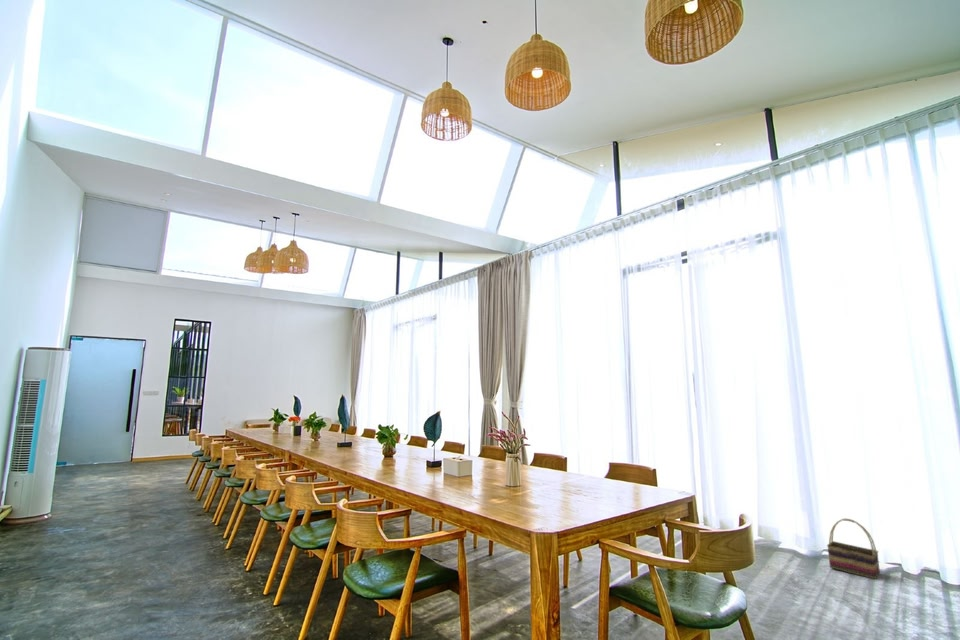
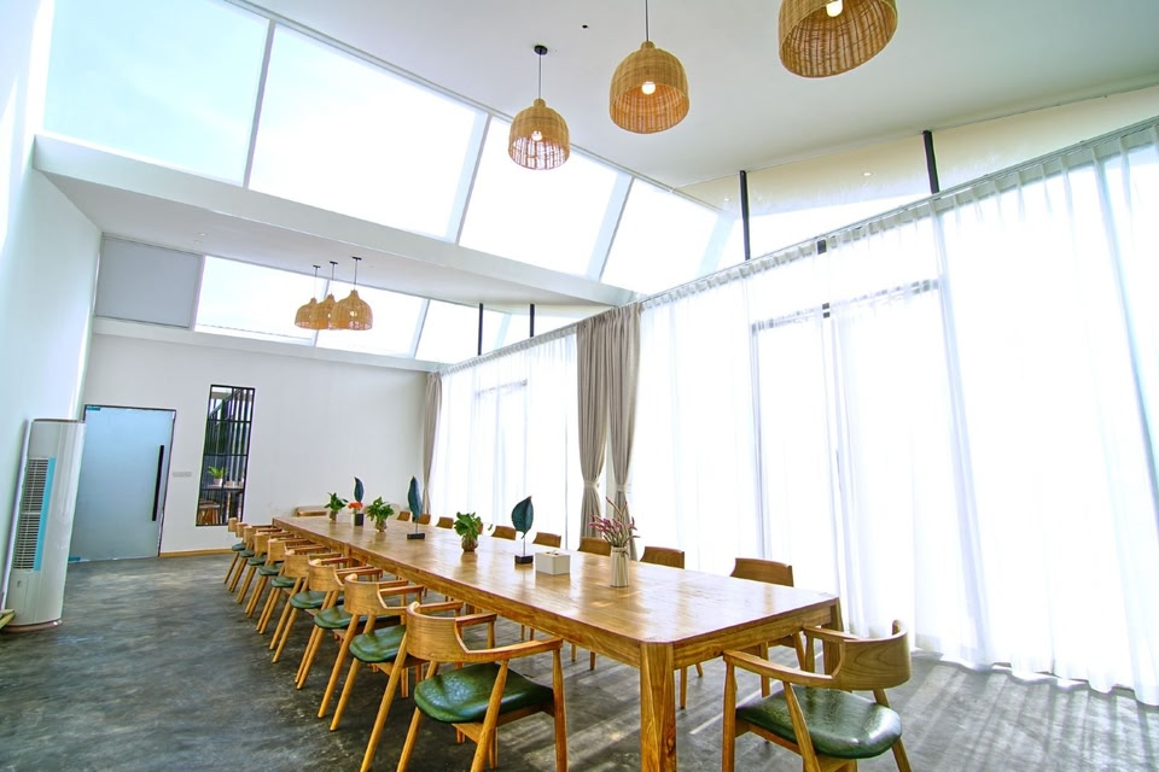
- basket (851, 545)
